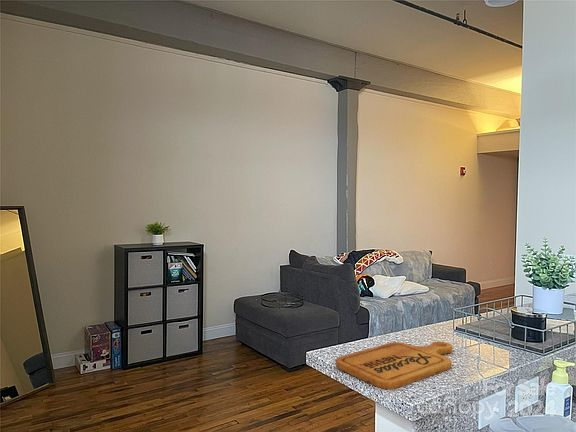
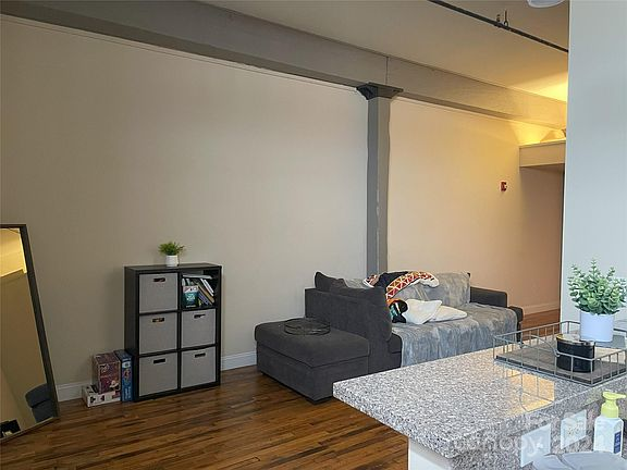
- cutting board (406, 358)
